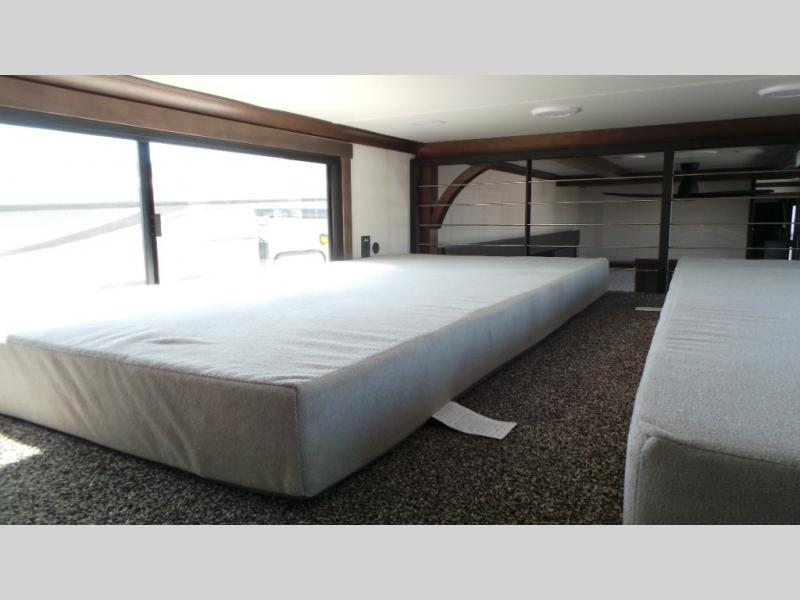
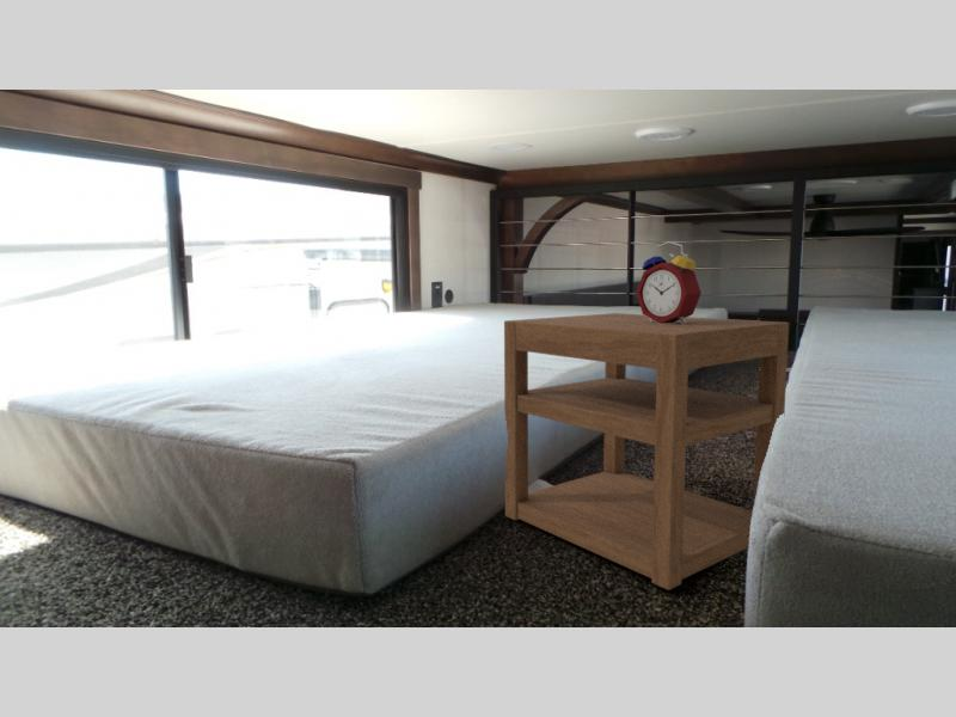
+ alarm clock (670, 281)
+ nightstand (637, 425)
